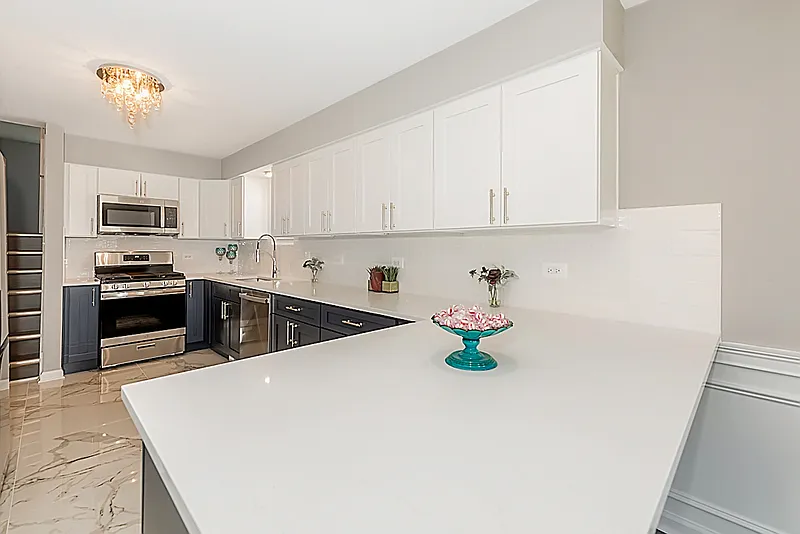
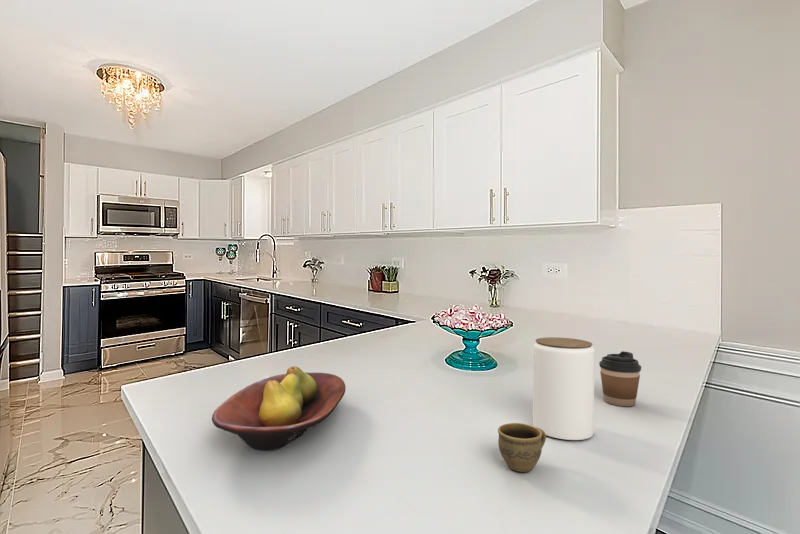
+ cup (525, 446)
+ jar (562, 385)
+ fruit bowl (286, 398)
+ coffee cup (619, 377)
